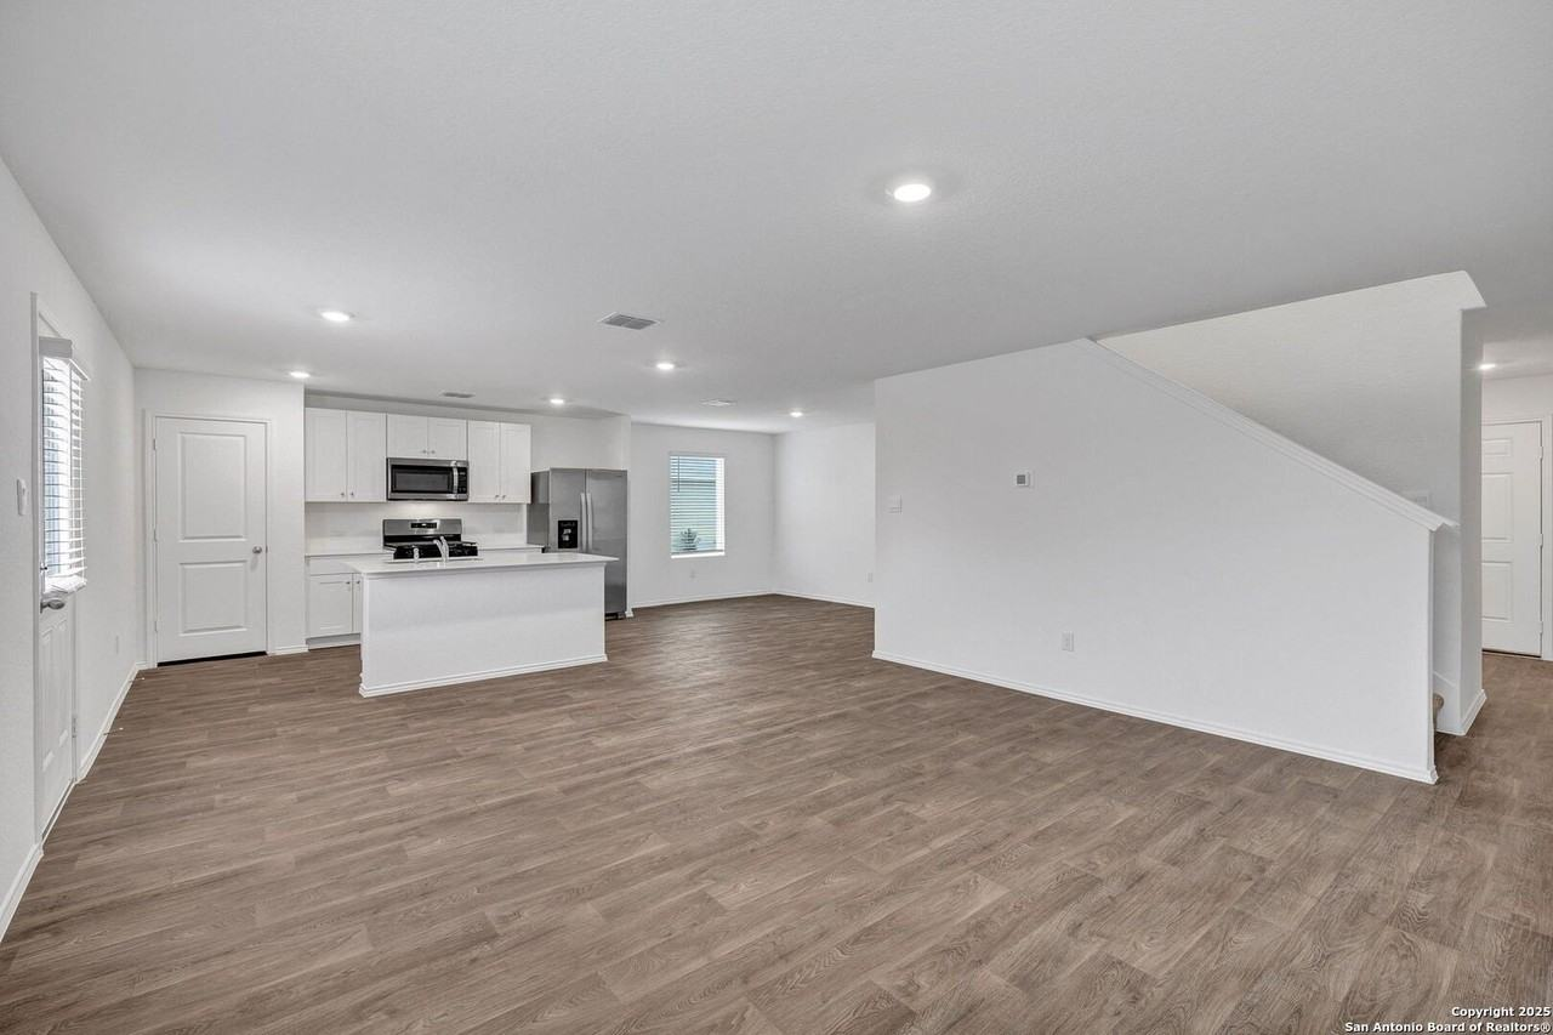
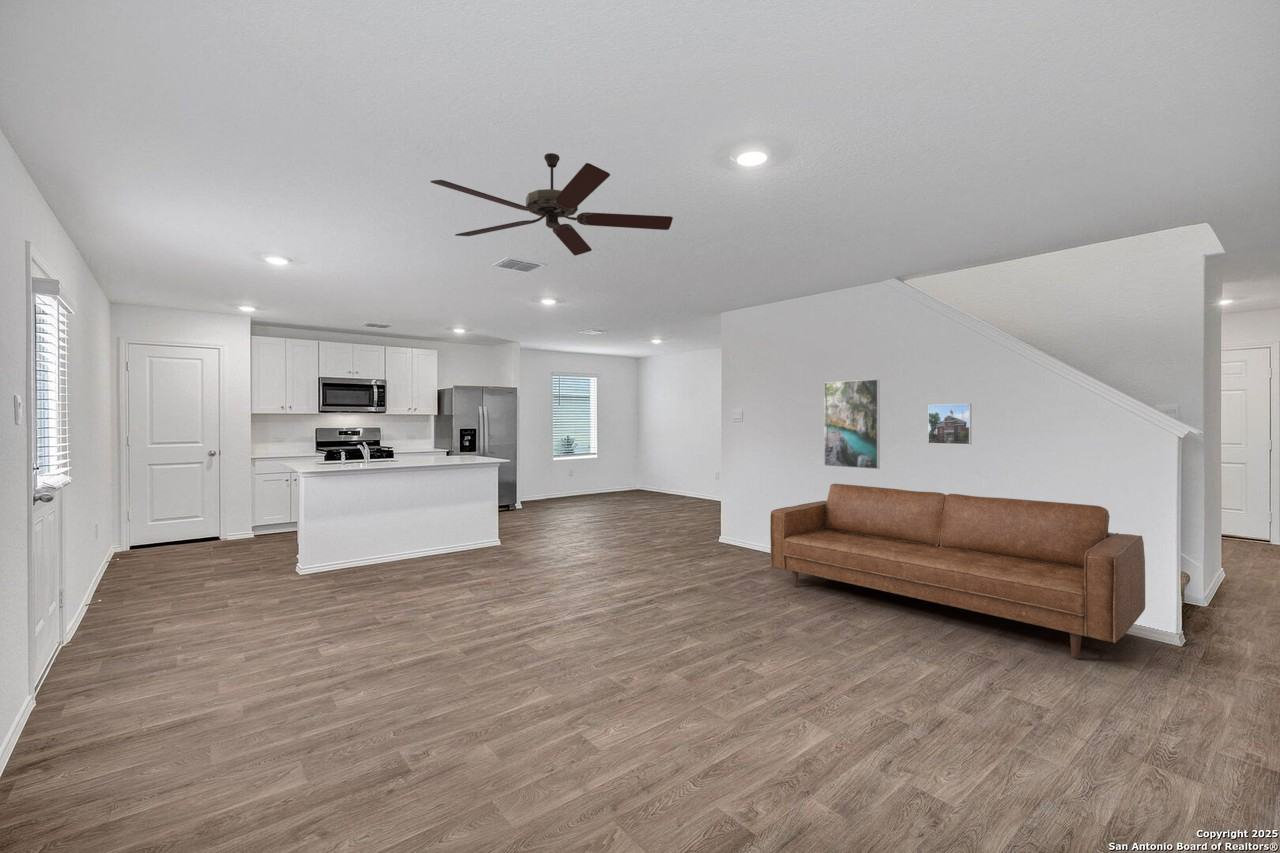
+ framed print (949, 424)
+ ceiling fan (560, 192)
+ sofa (932, 550)
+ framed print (850, 424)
